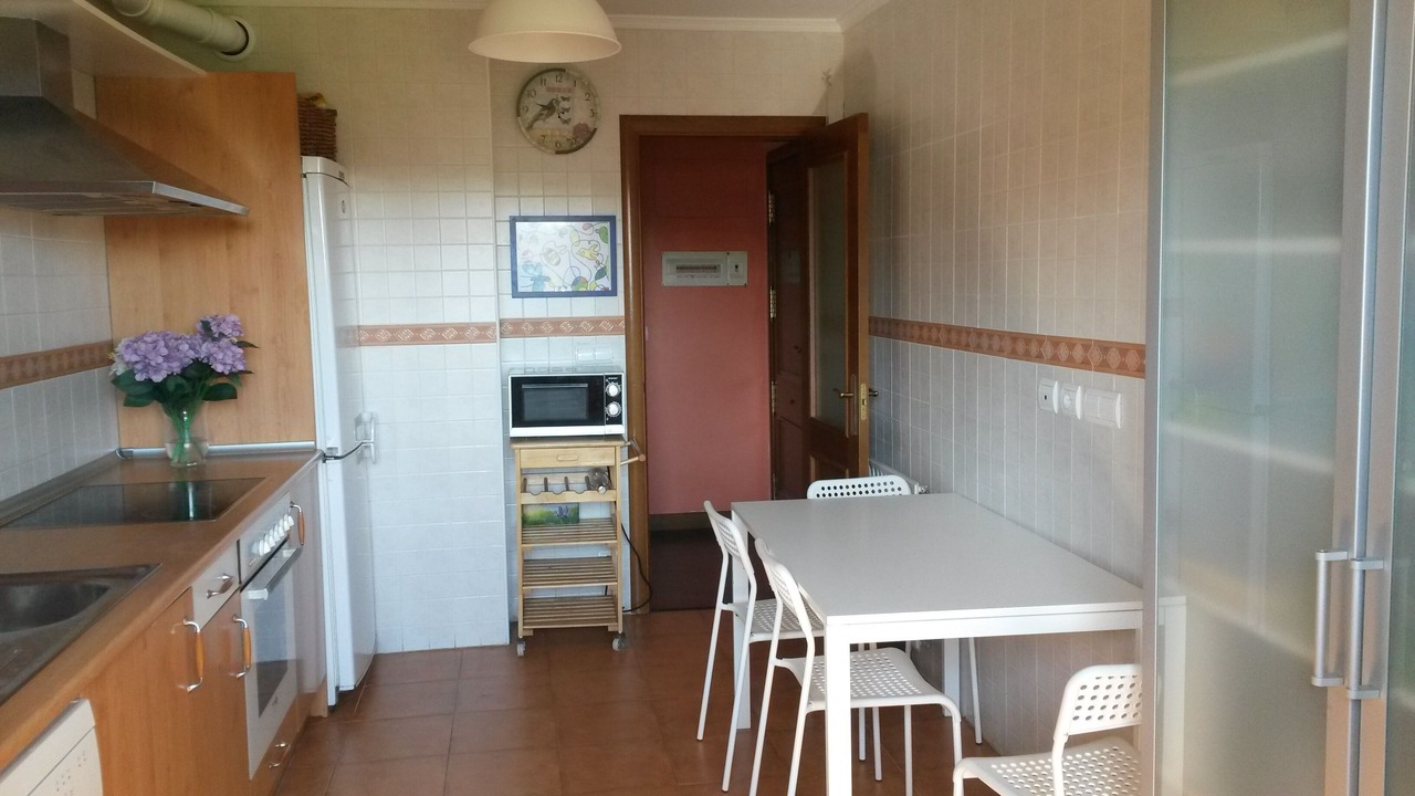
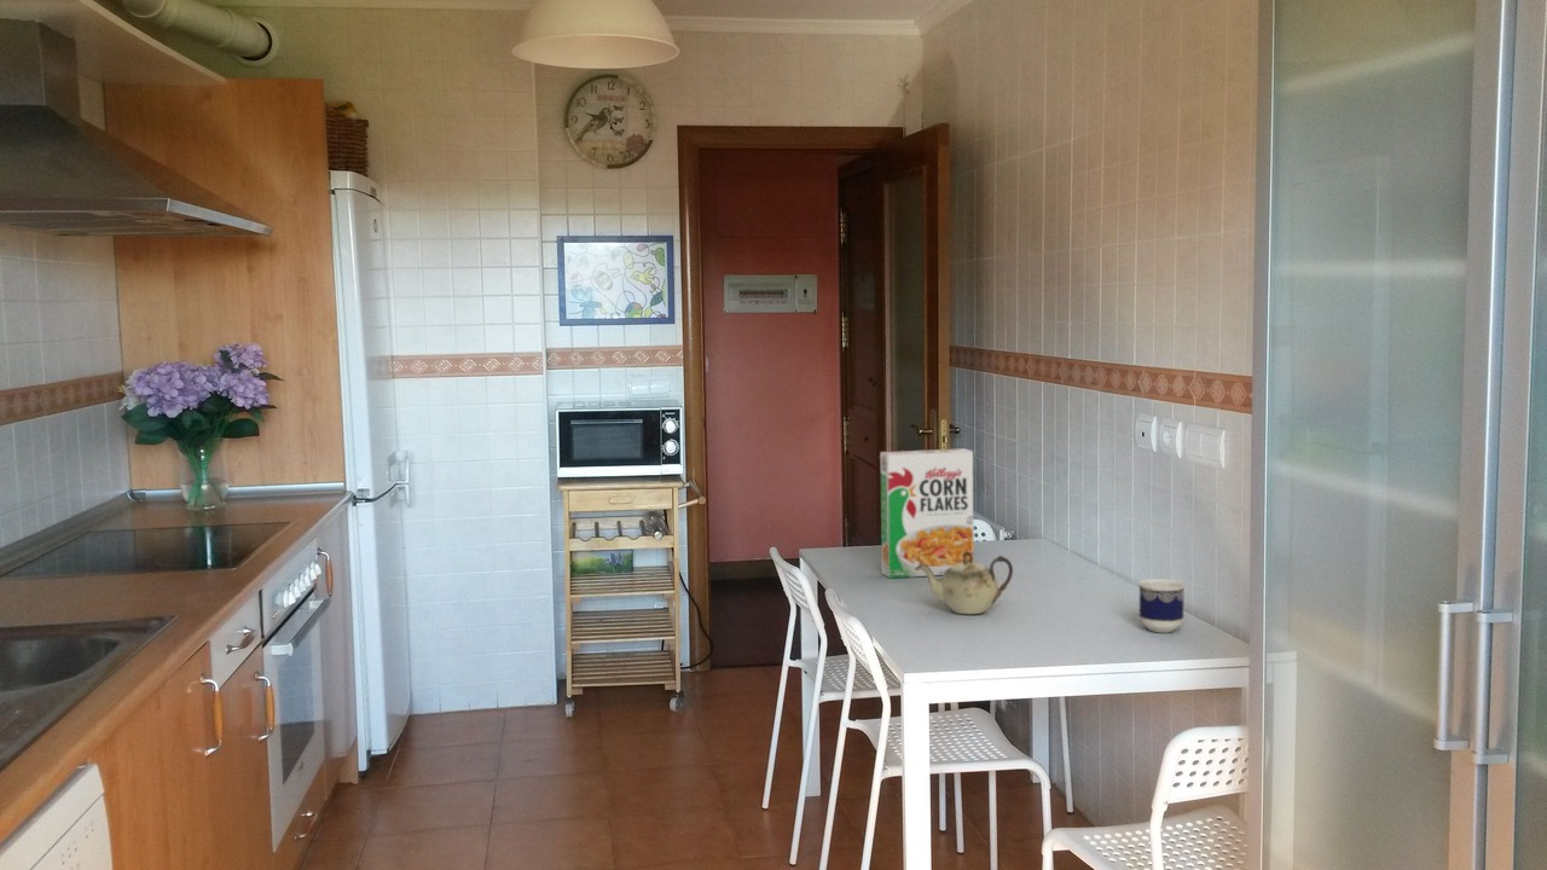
+ cup (1161, 604)
+ cereal box (927, 512)
+ teapot (963, 581)
